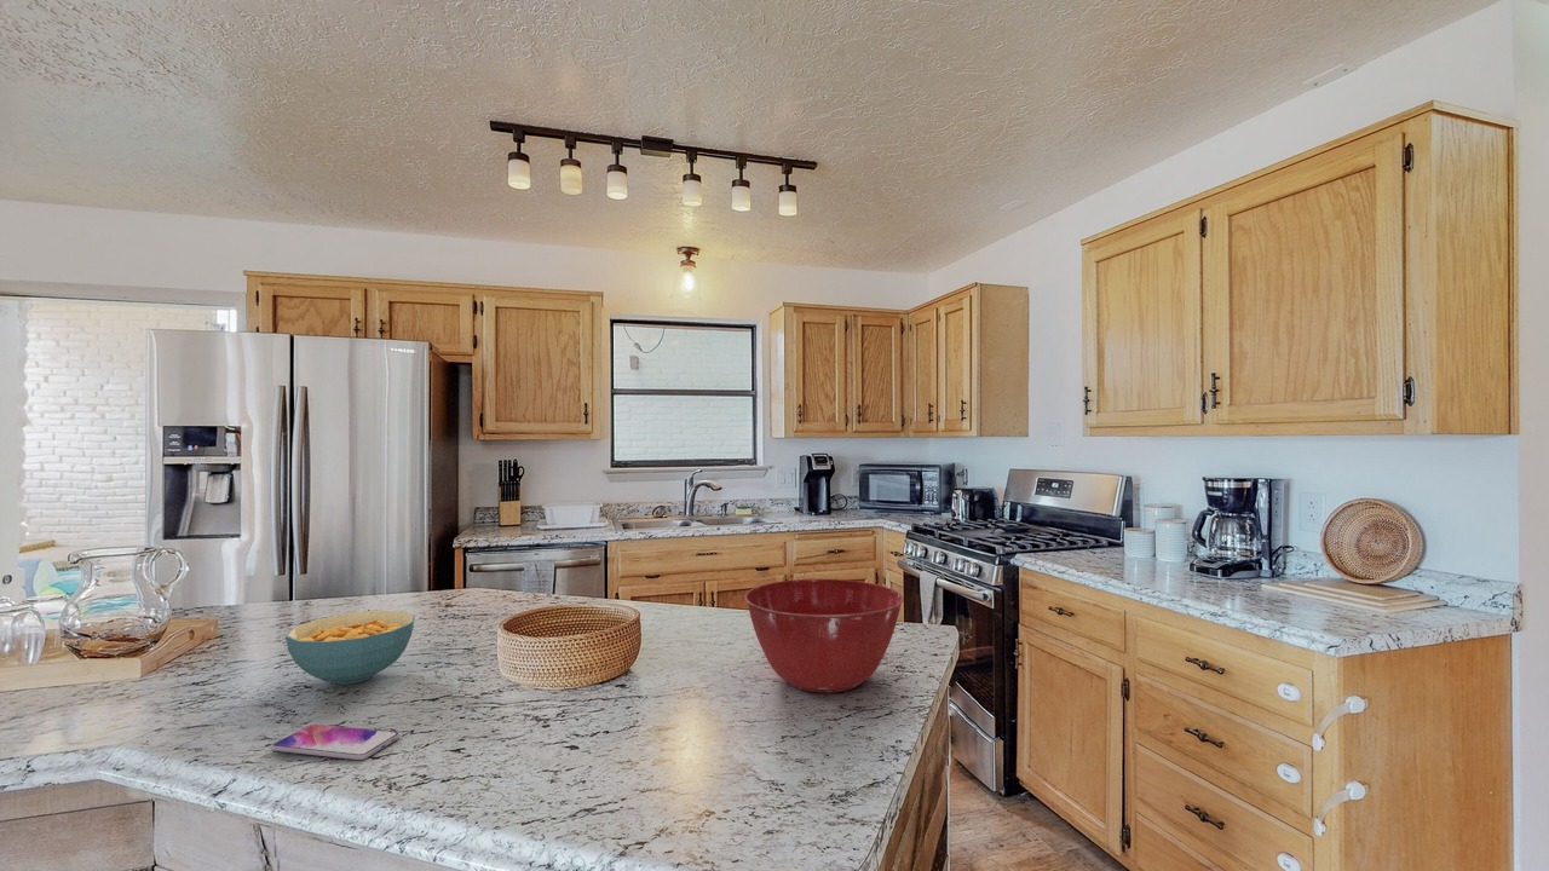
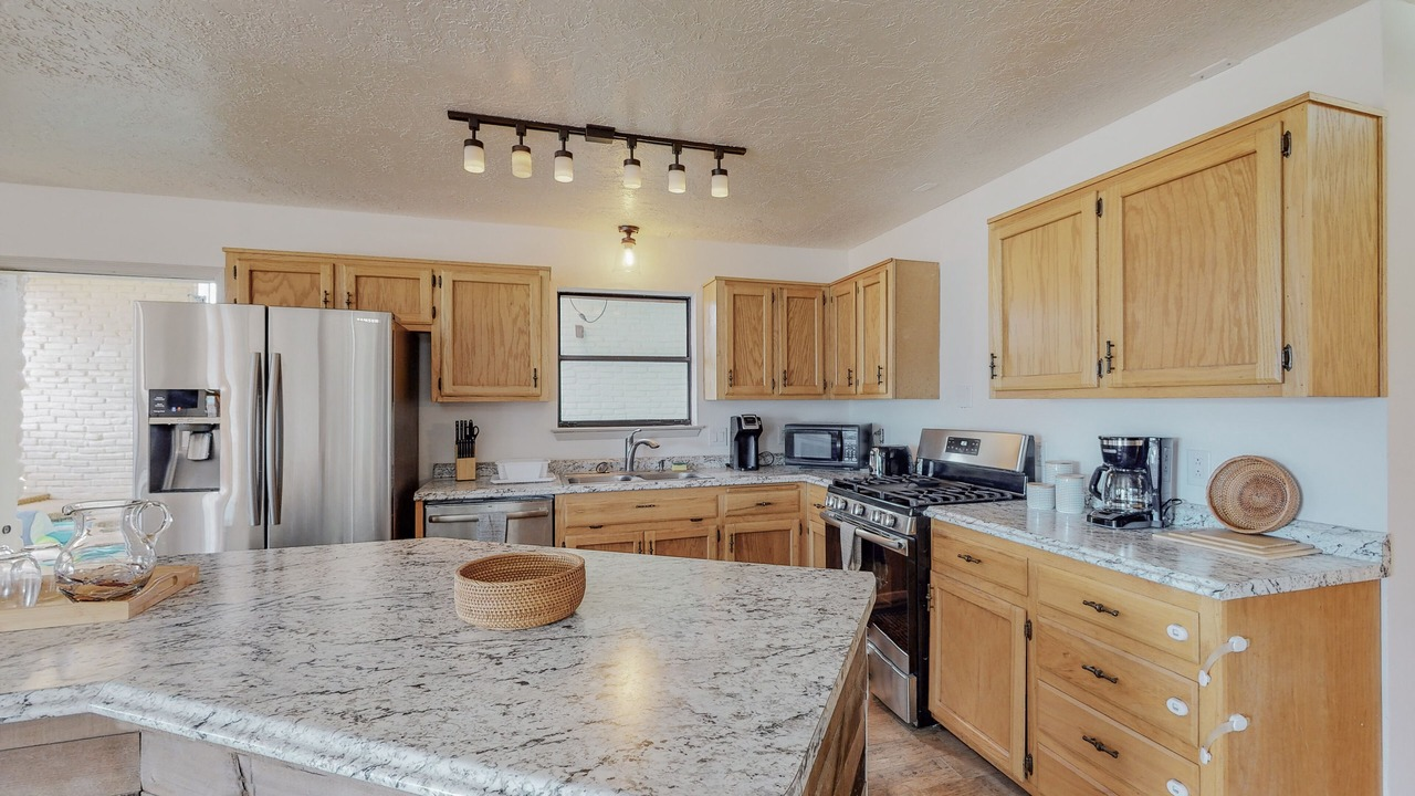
- mixing bowl (823, 635)
- cereal bowl (353, 651)
- smartphone (336, 740)
